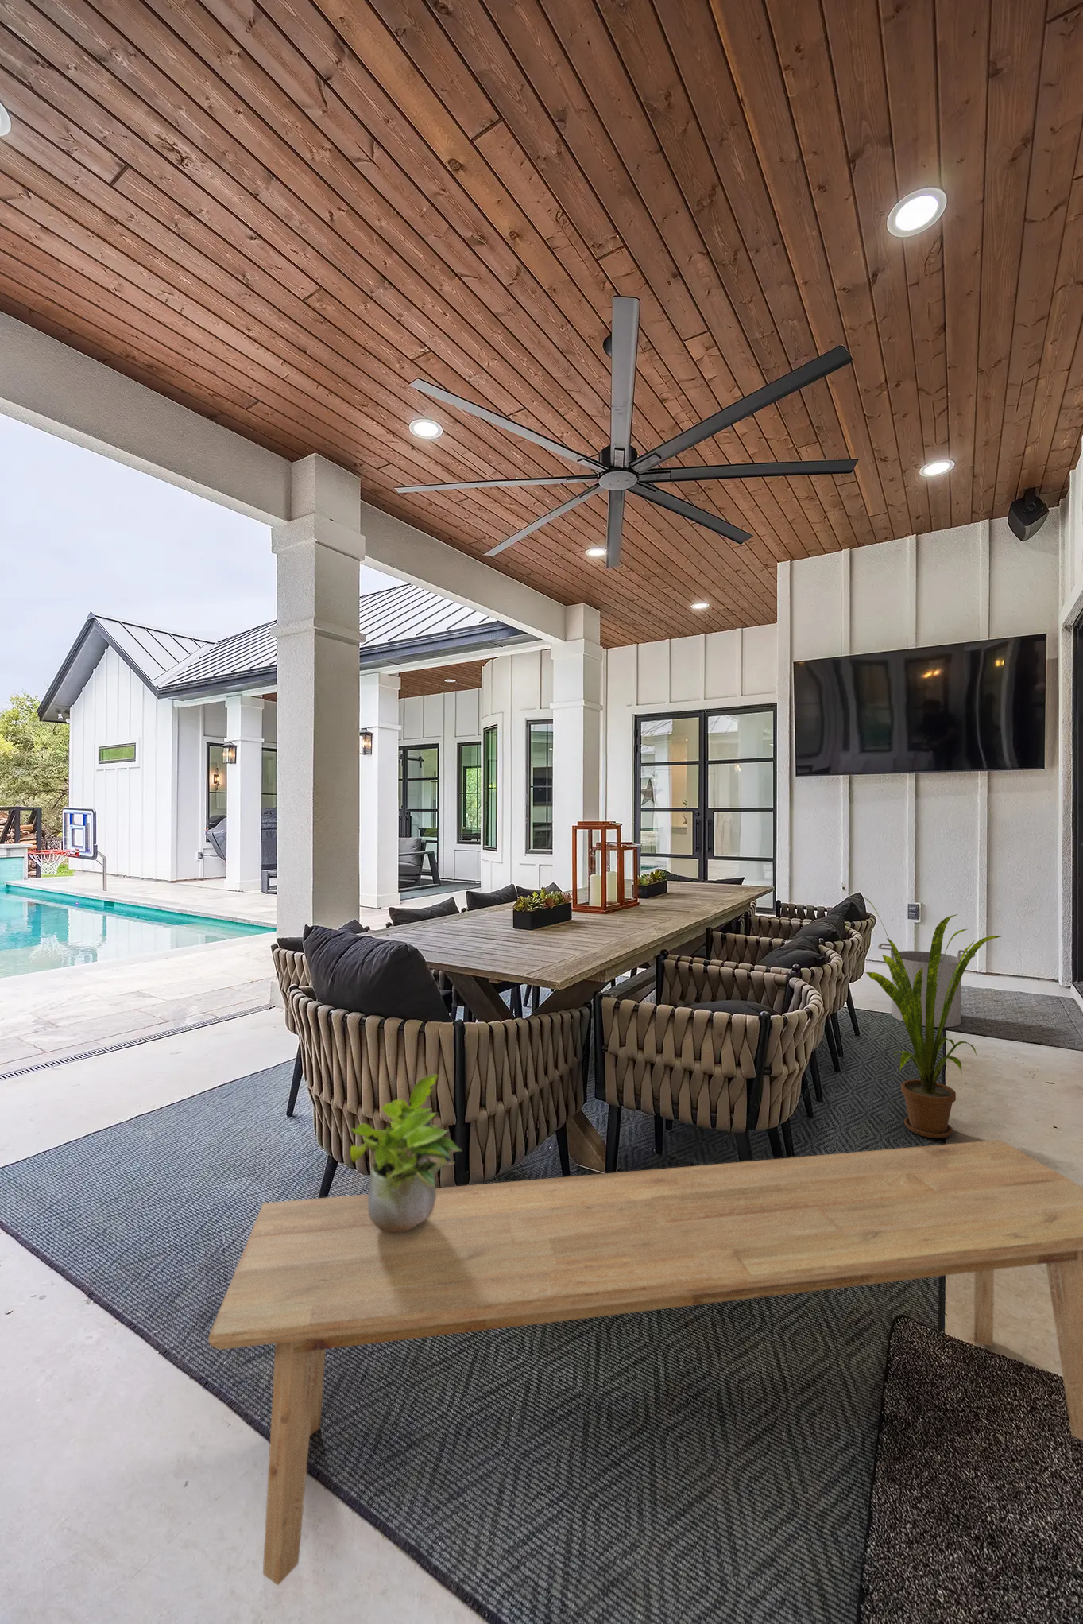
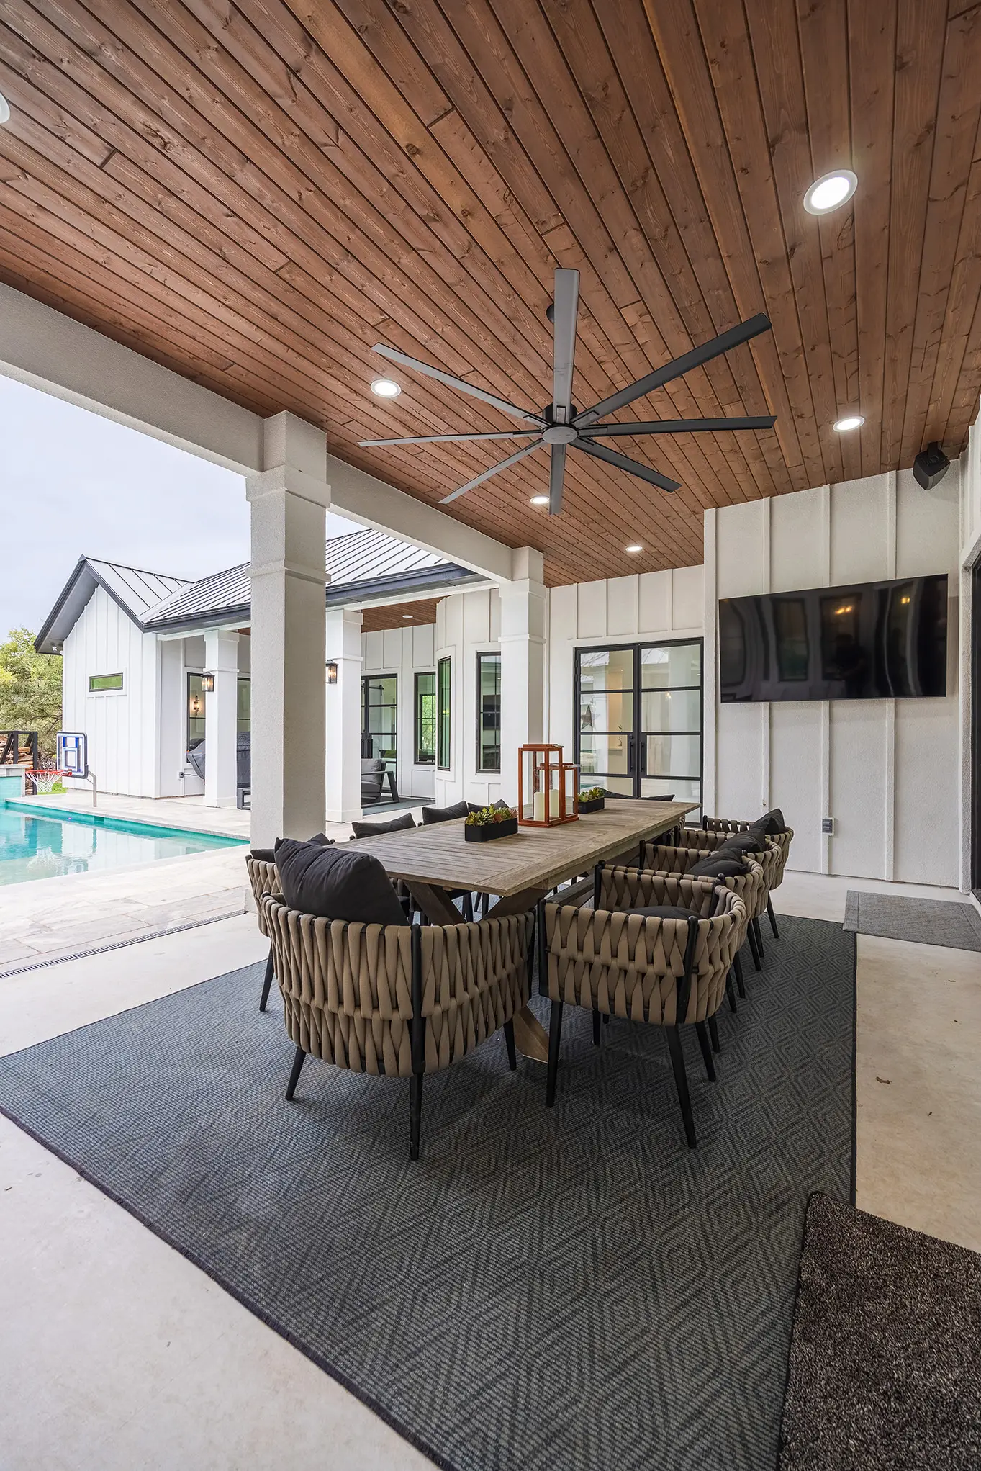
- bucket (925, 983)
- potted plant (410, 1160)
- bench (691, 1305)
- house plant (939, 1022)
